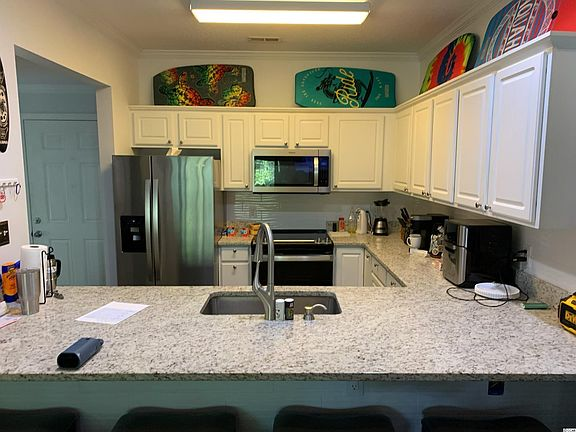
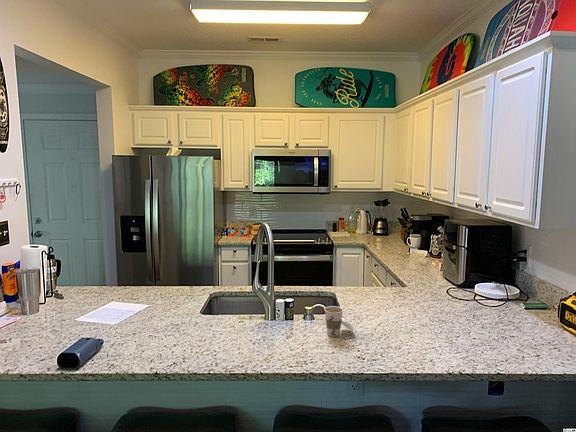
+ cup (338, 320)
